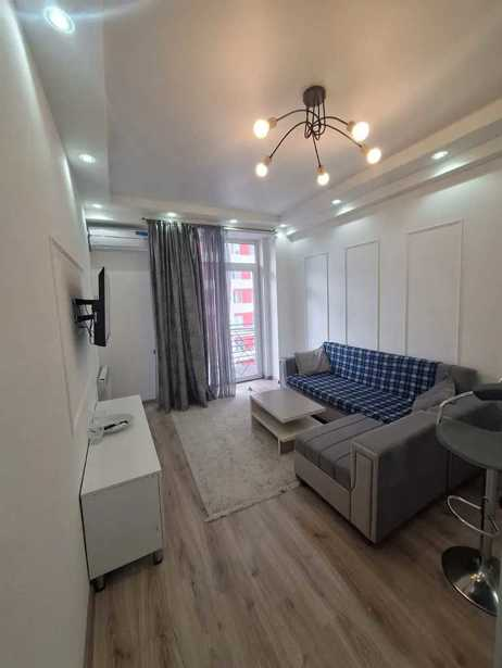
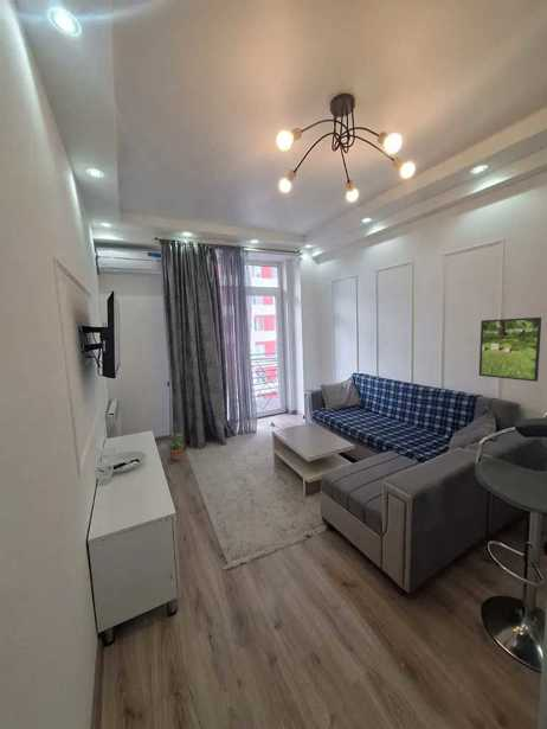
+ potted plant (173, 446)
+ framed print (507, 348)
